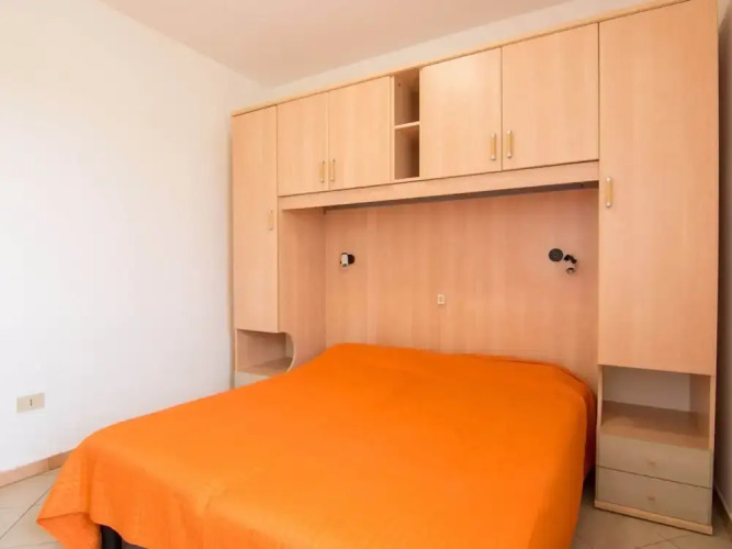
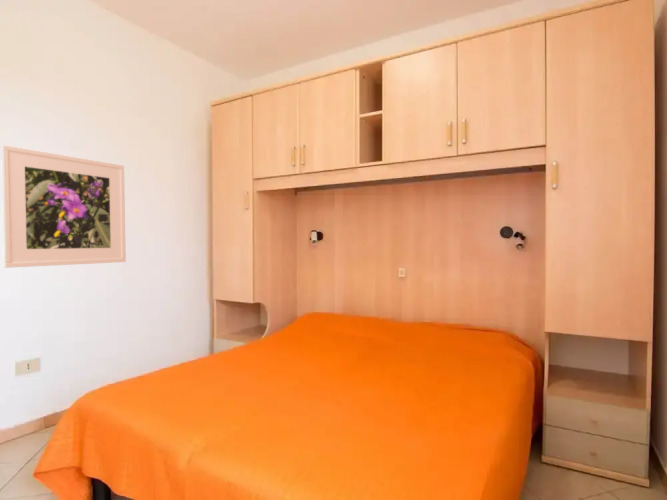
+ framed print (70, 210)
